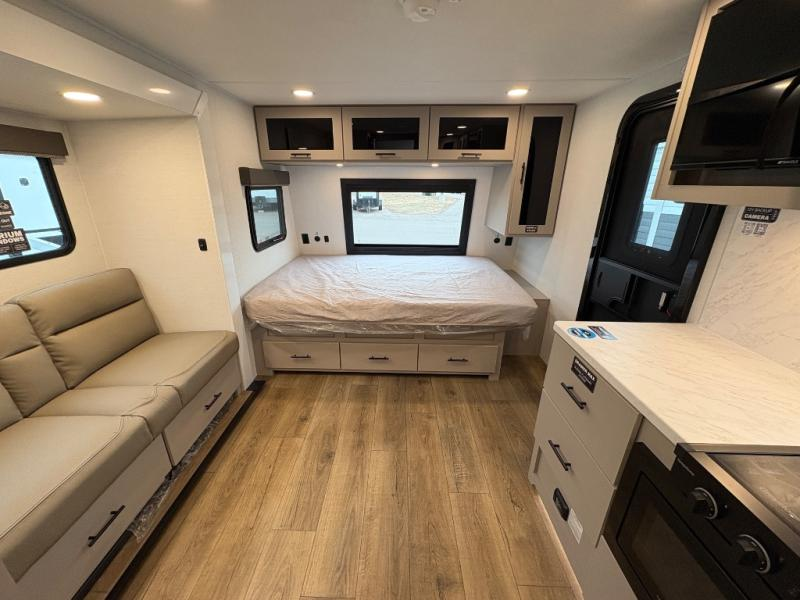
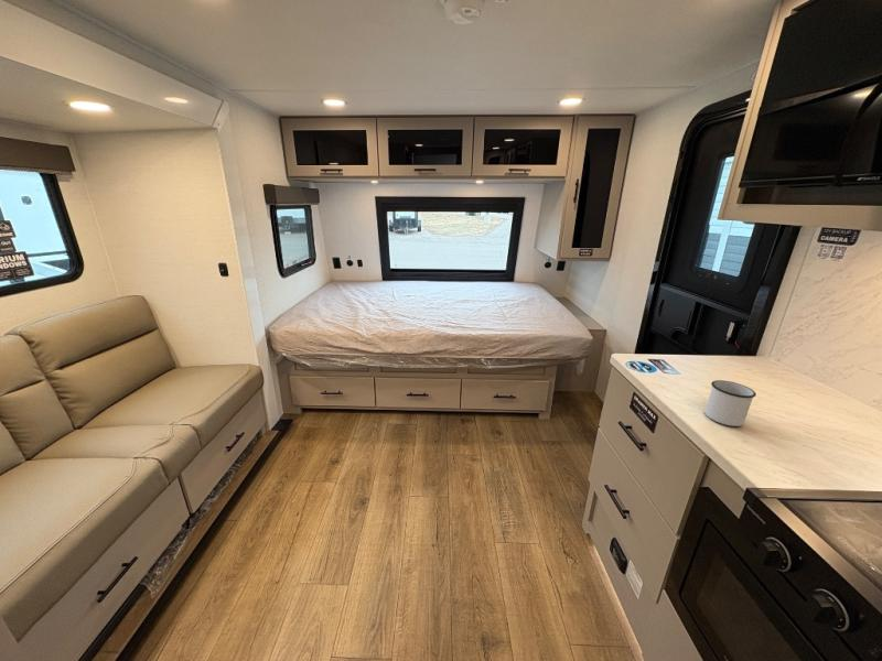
+ mug (724, 400)
